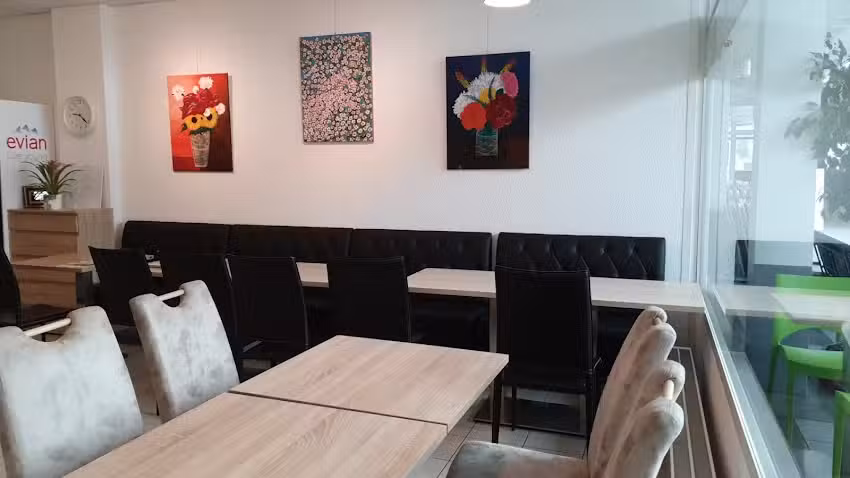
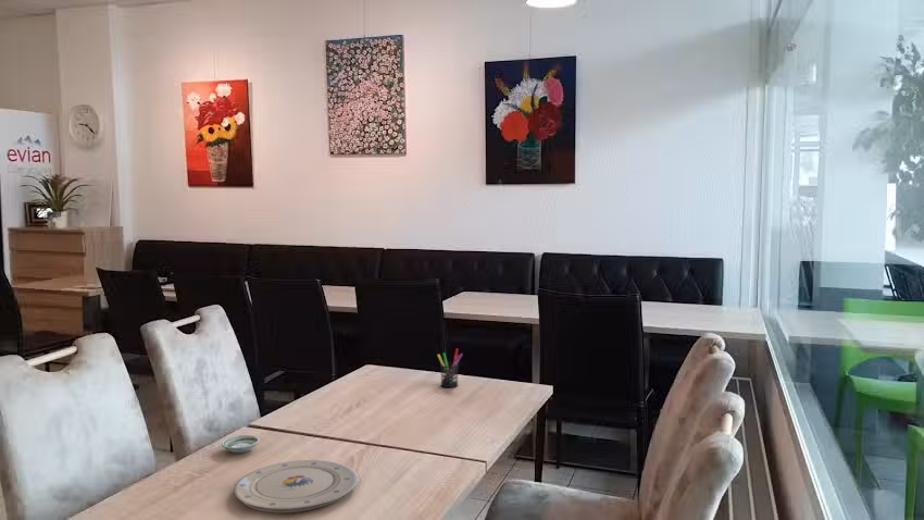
+ plate (297, 485)
+ saucer (240, 445)
+ pen holder (449, 367)
